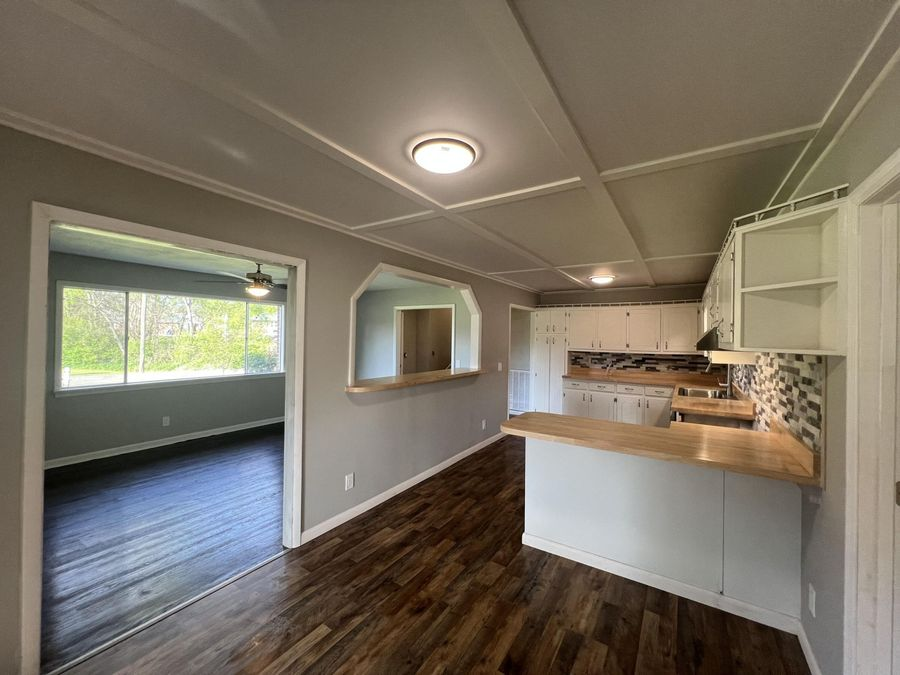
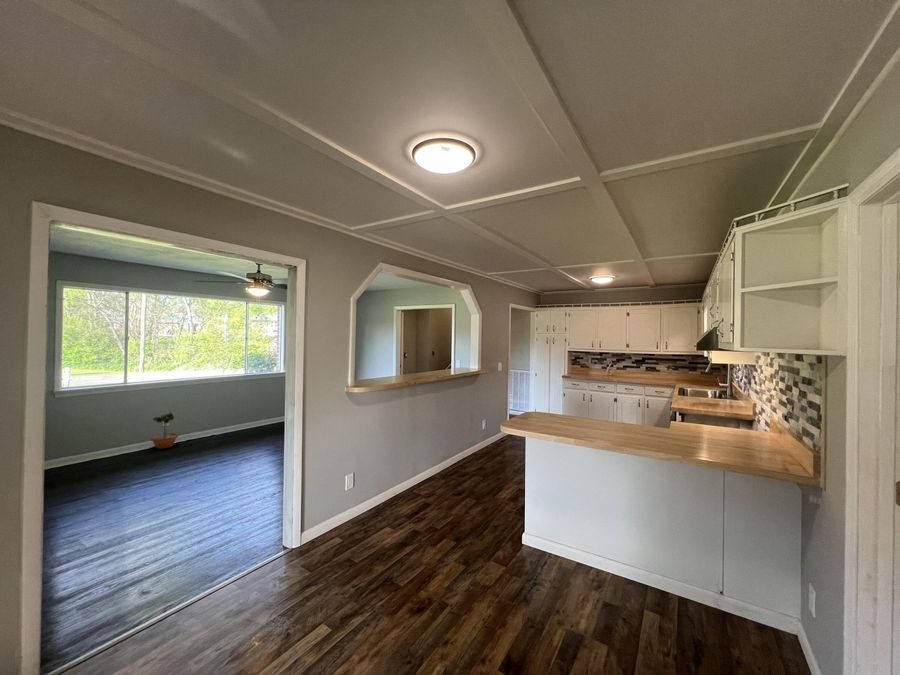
+ potted tree (164, 428)
